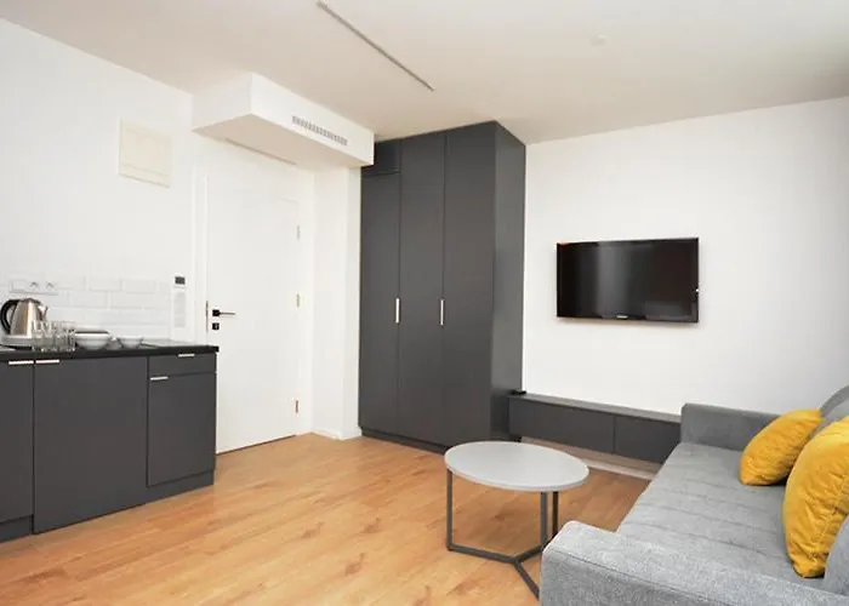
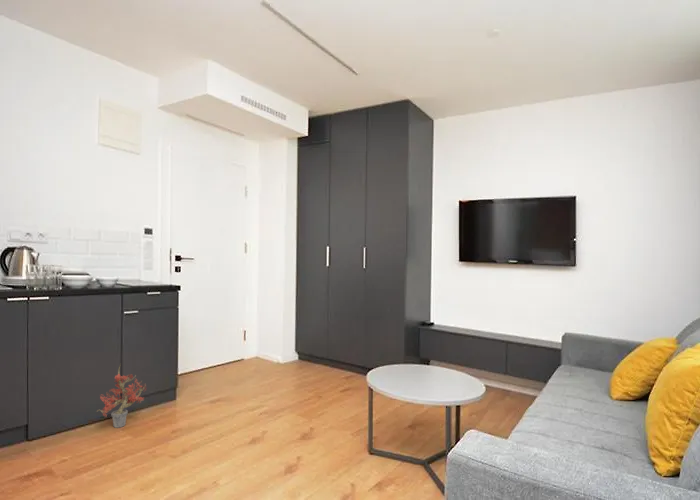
+ potted plant (121, 393)
